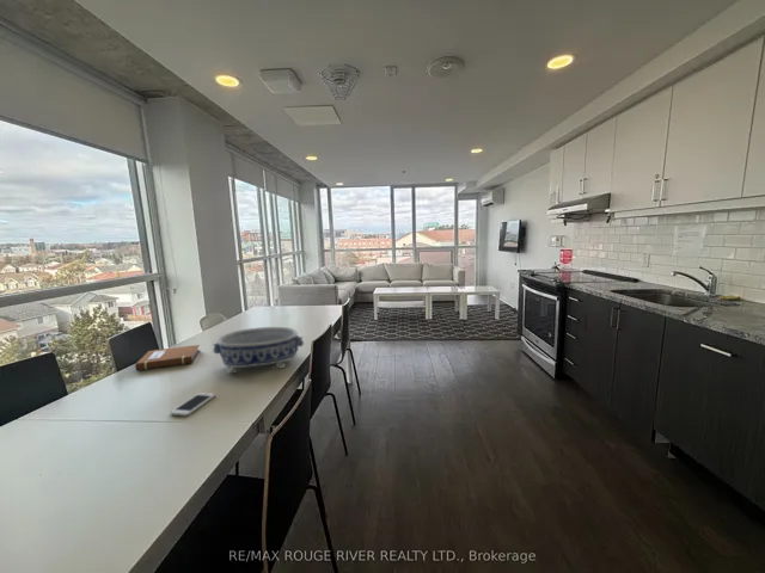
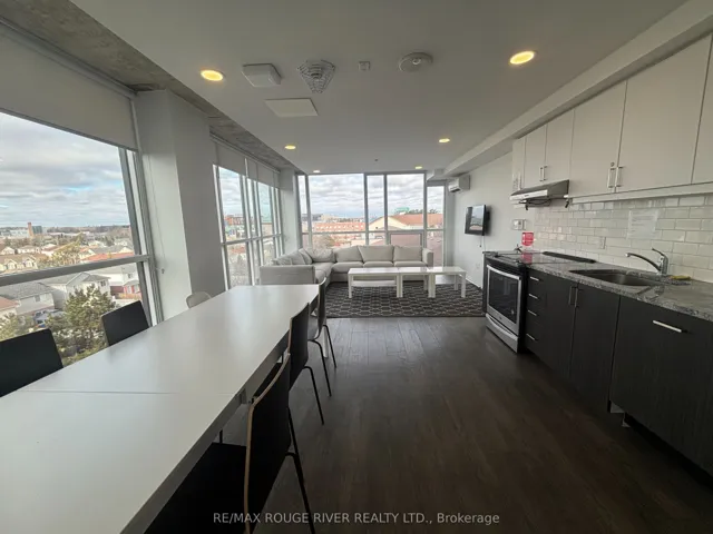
- smartphone (194, 403)
- notebook (169, 357)
- decorative bowl (259, 349)
